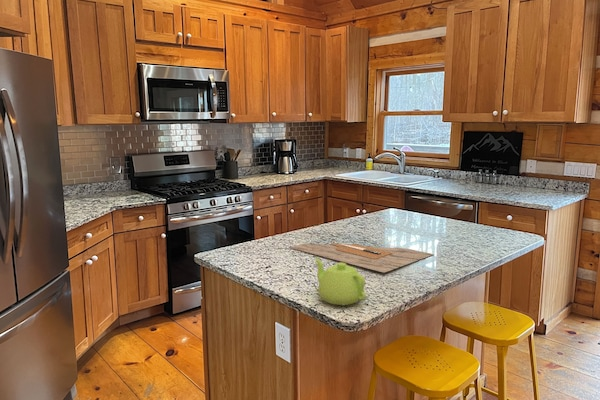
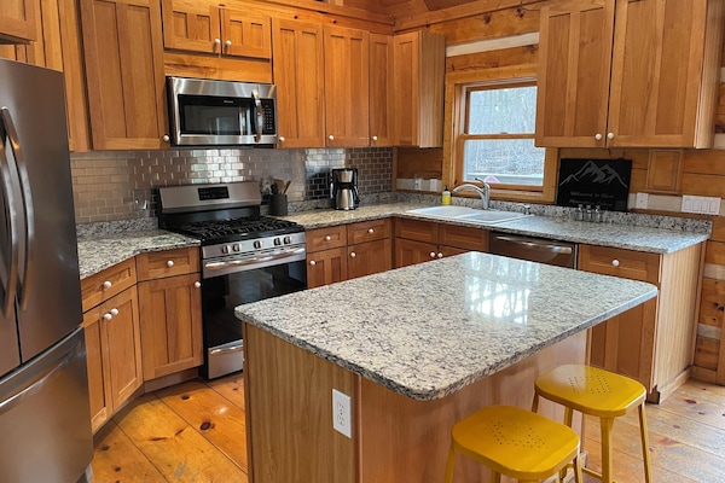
- teapot (338, 280)
- cutting board (359, 249)
